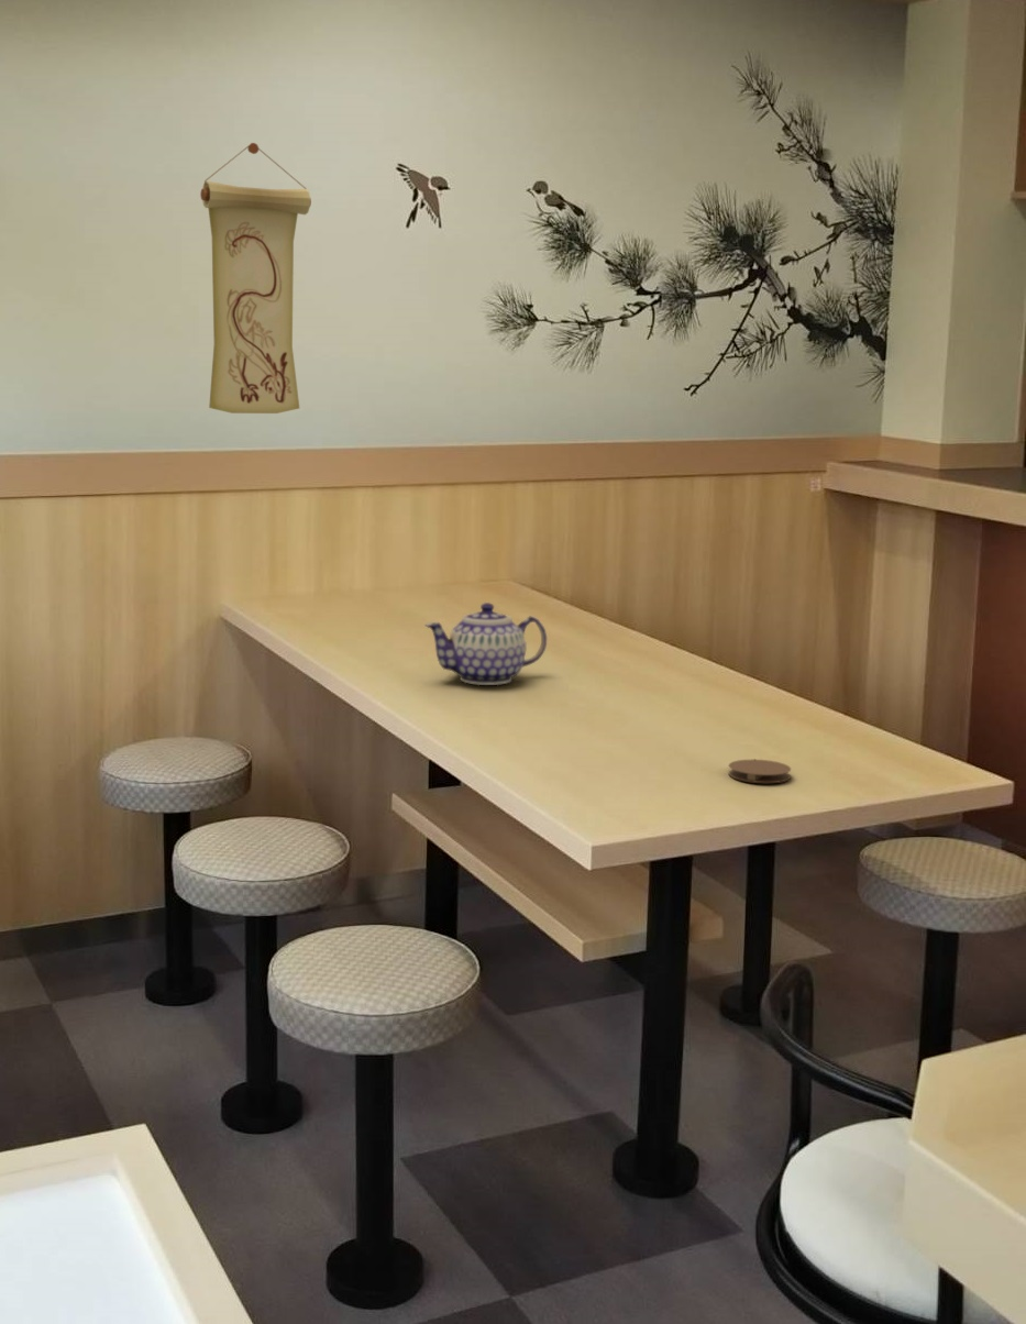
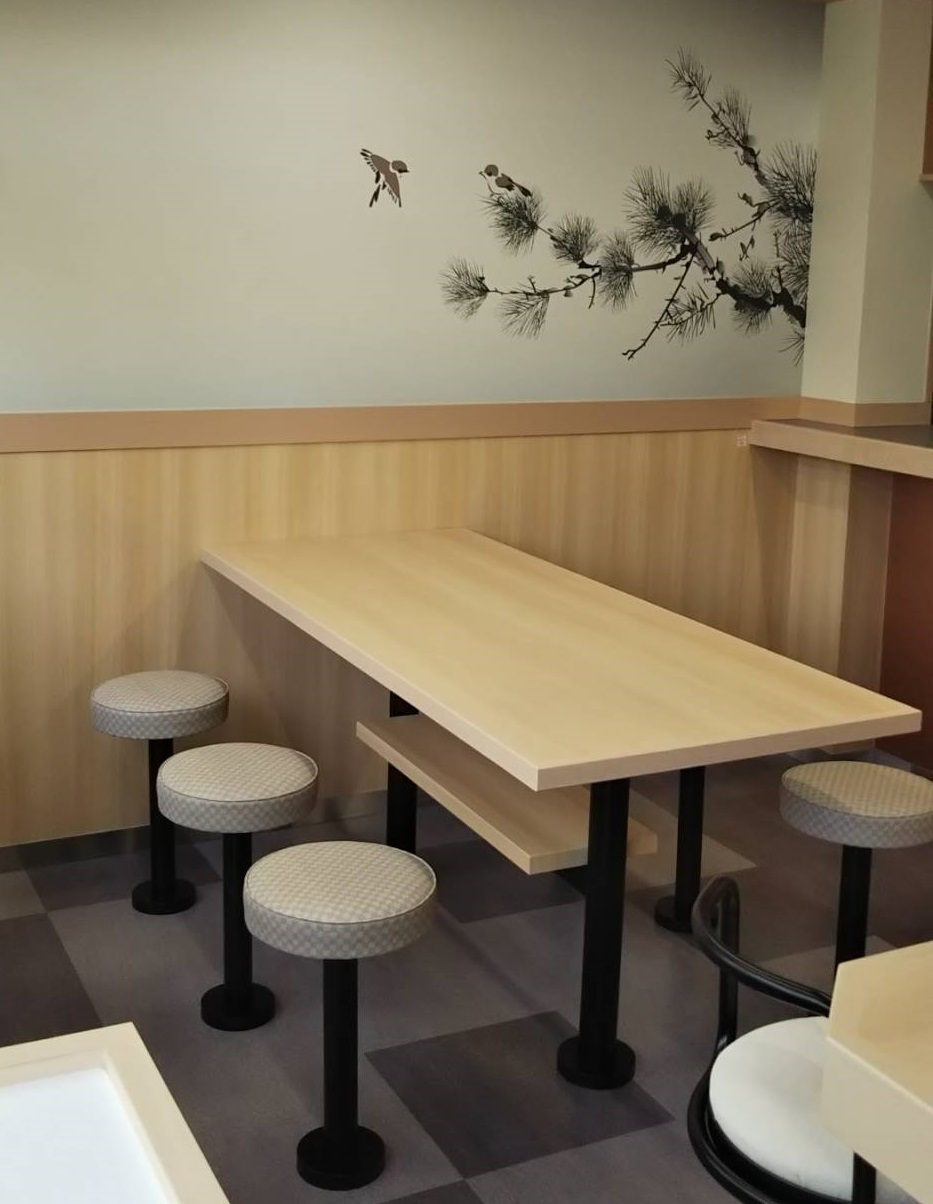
- teapot (486, 641)
- coaster (759, 771)
- wall scroll (256, 279)
